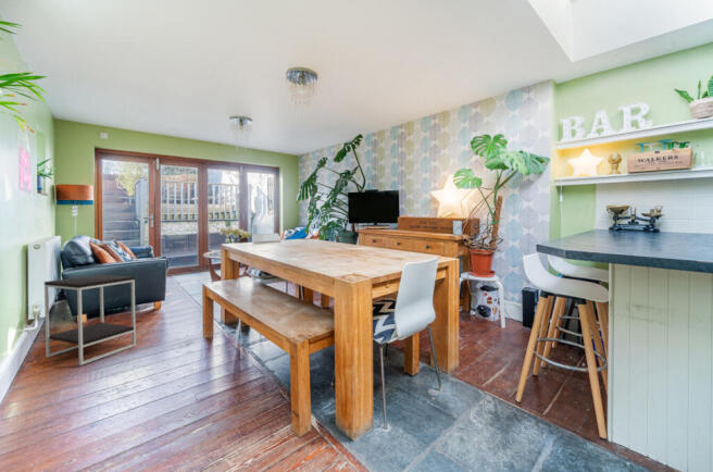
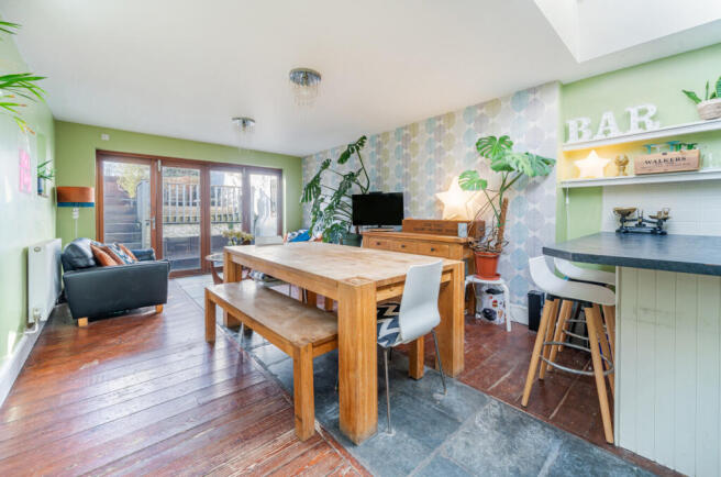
- side table (100, 314)
